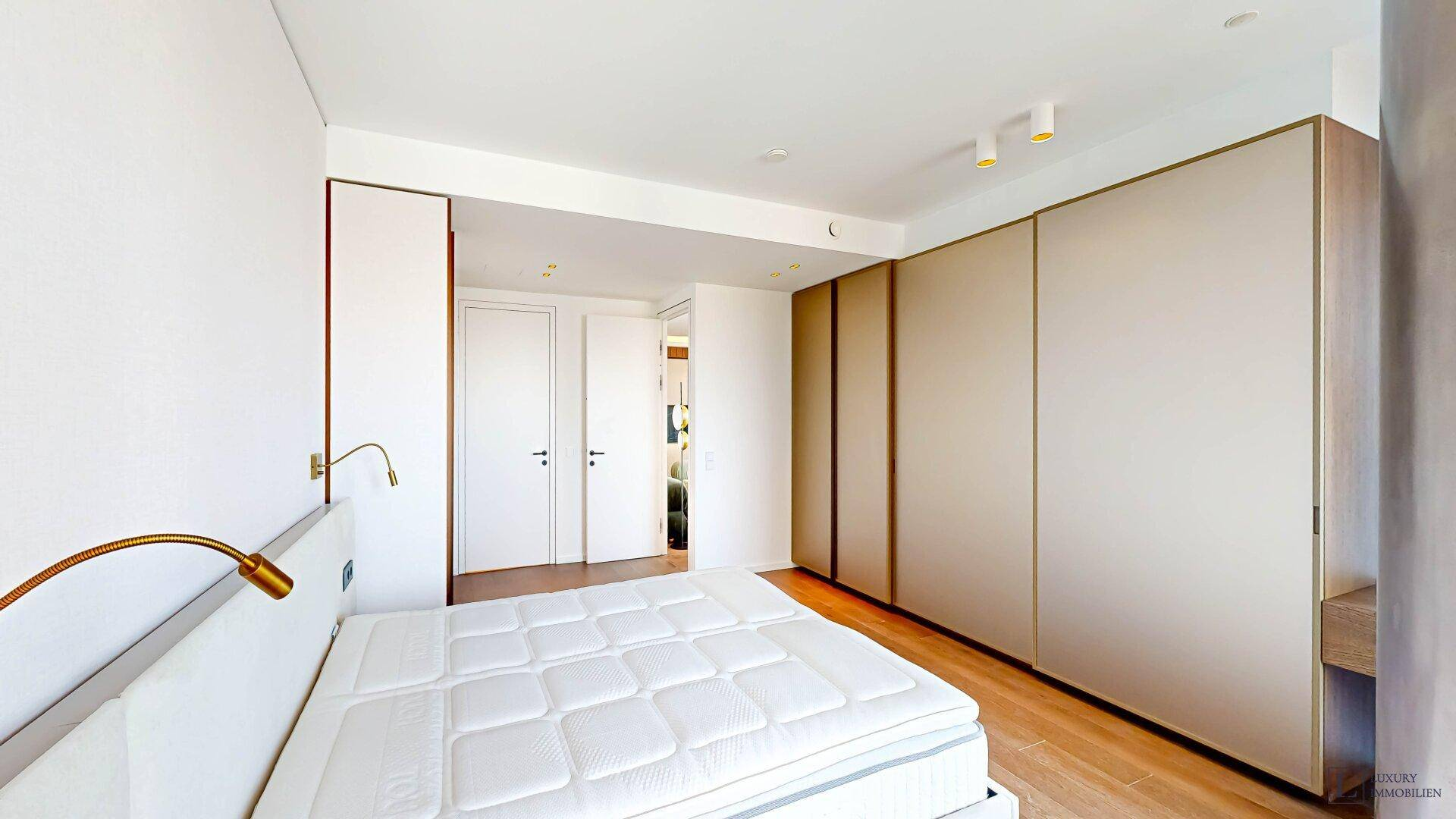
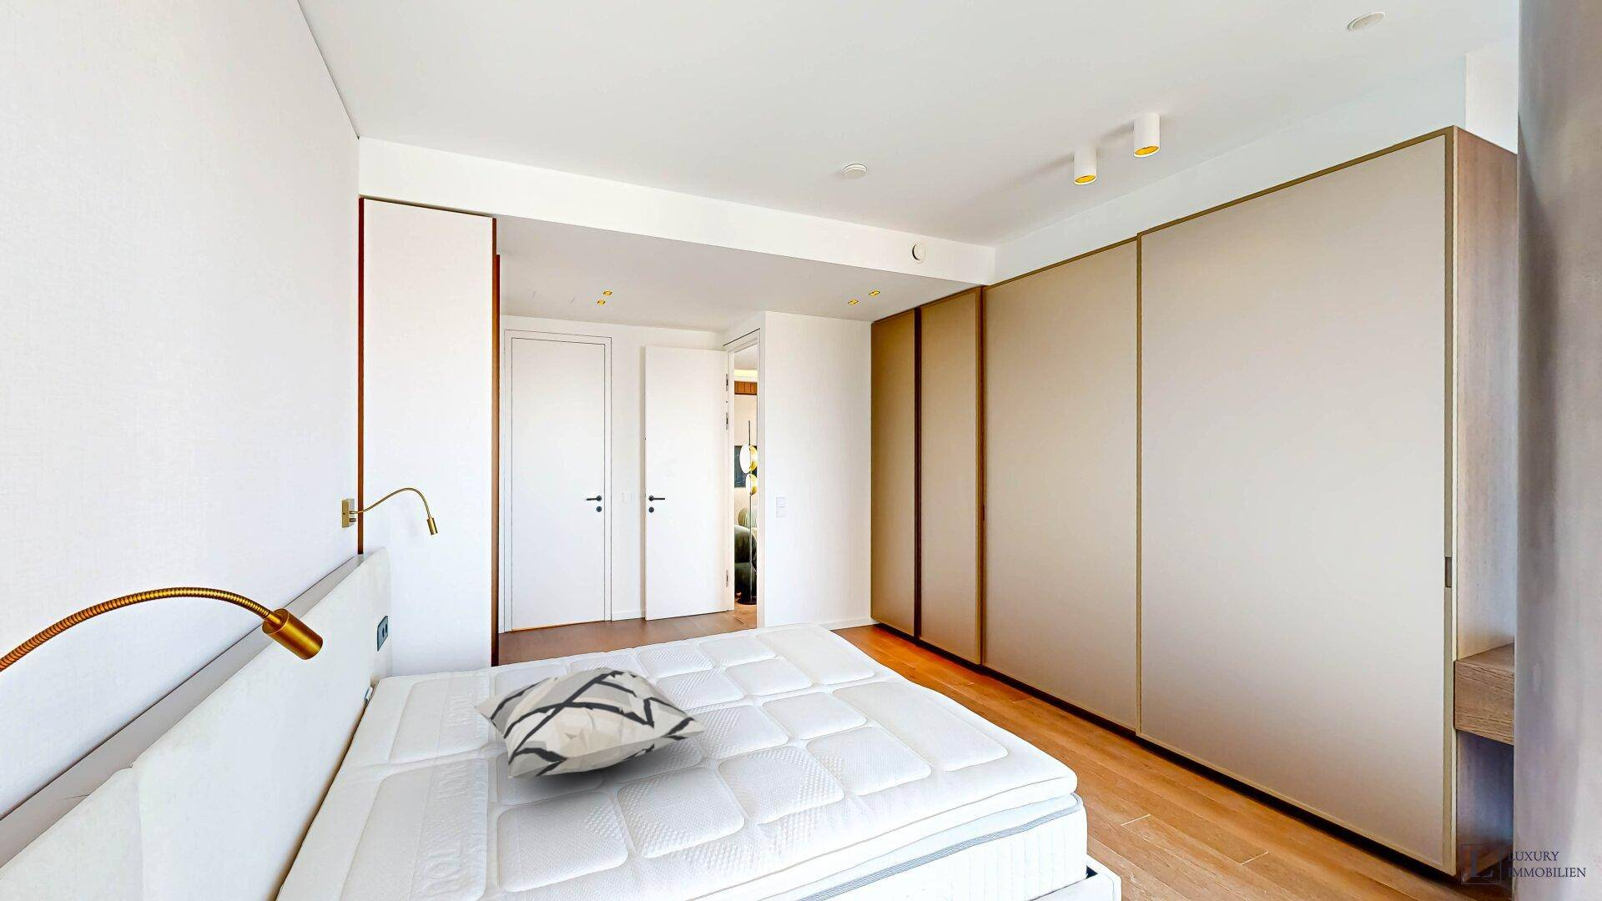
+ decorative pillow (585, 717)
